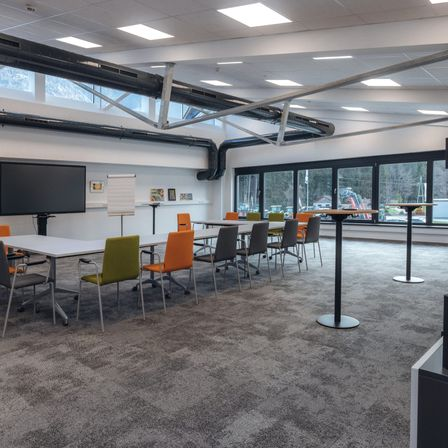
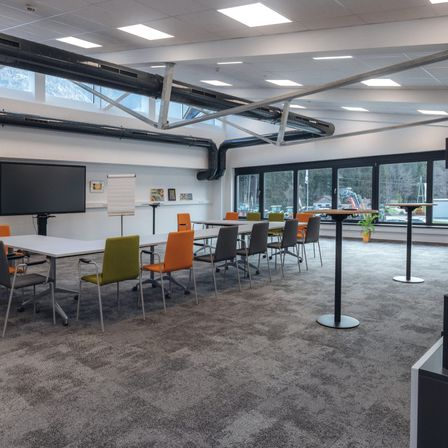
+ house plant (369, 224)
